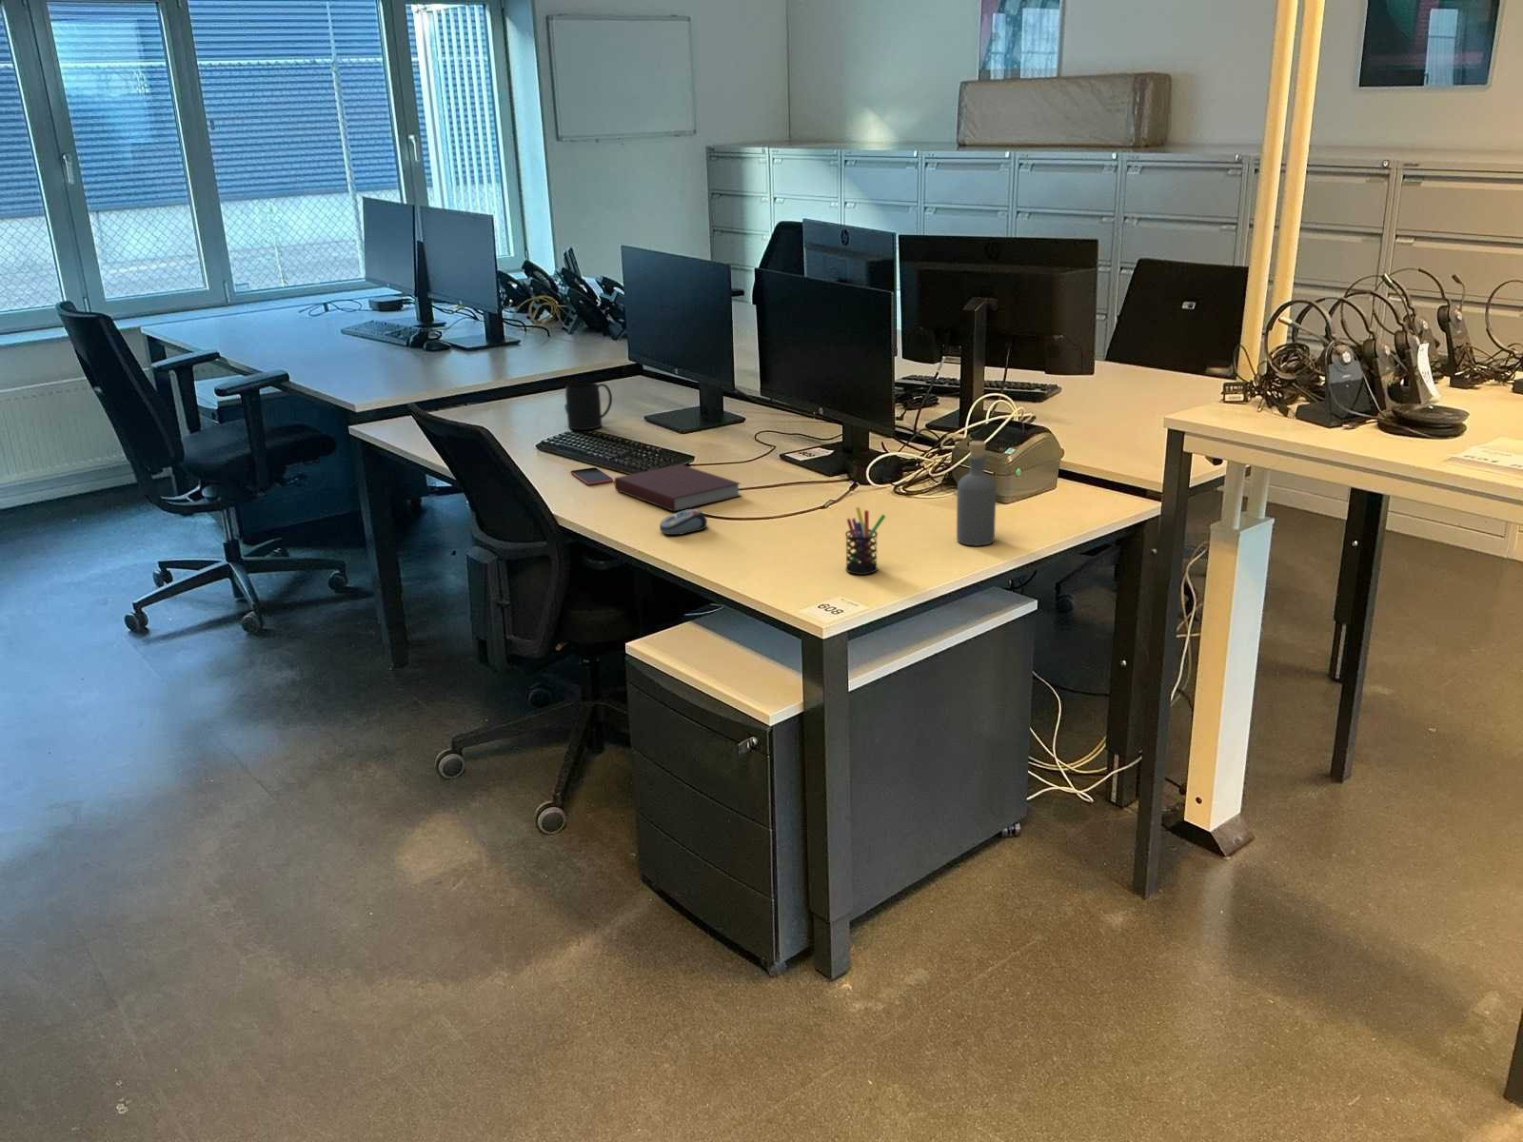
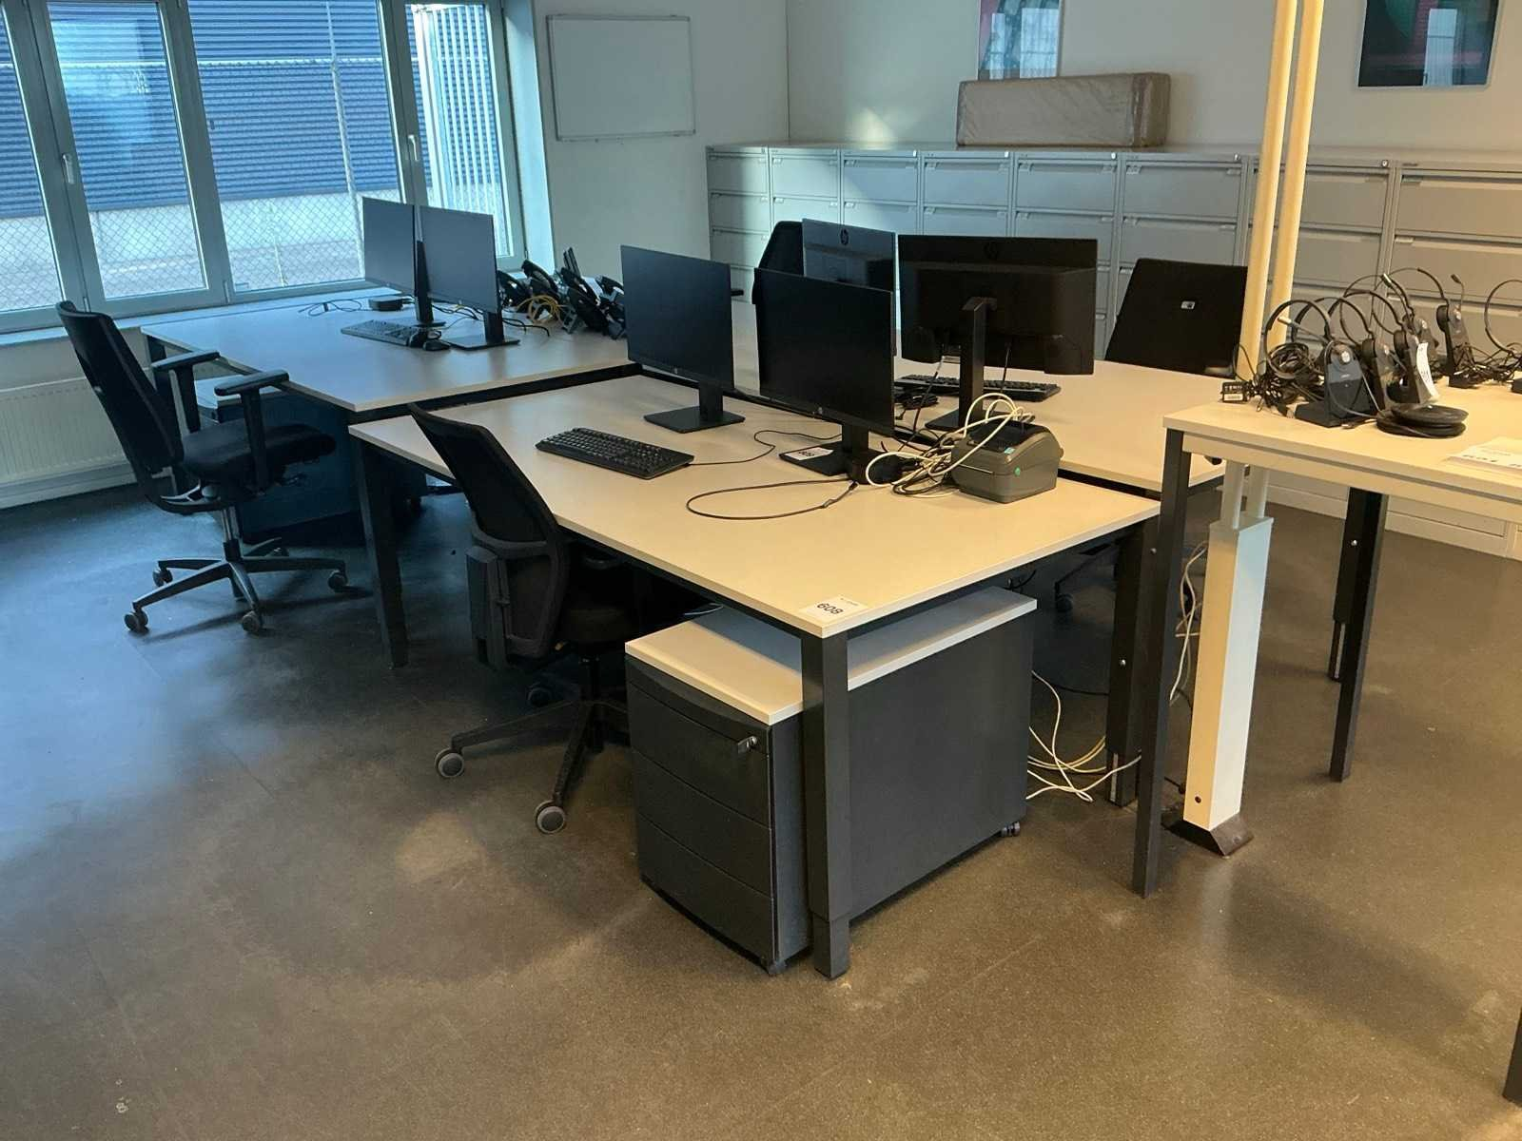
- pen holder (866, 537)
- bottle (976, 492)
- notebook (676, 486)
- computer mouse (682, 521)
- mug (589, 404)
- smartphone (591, 476)
